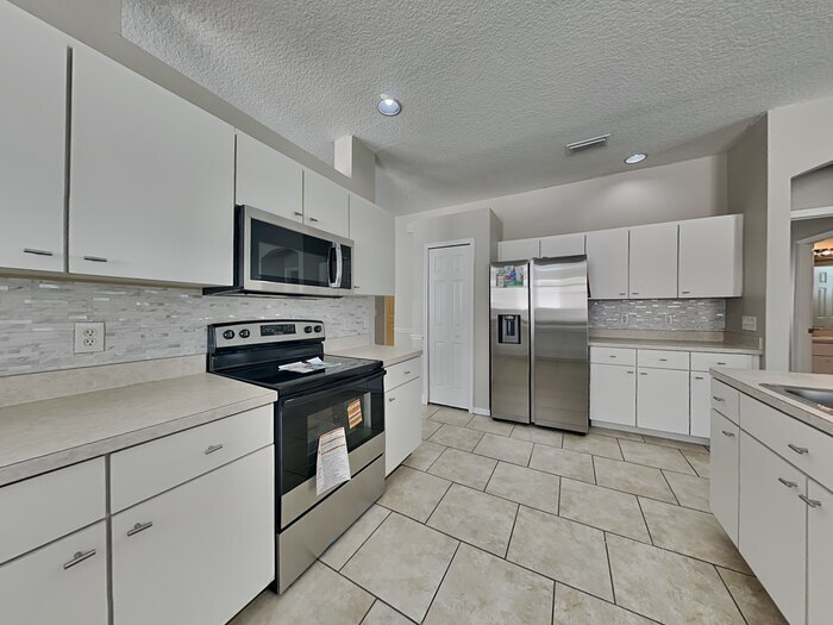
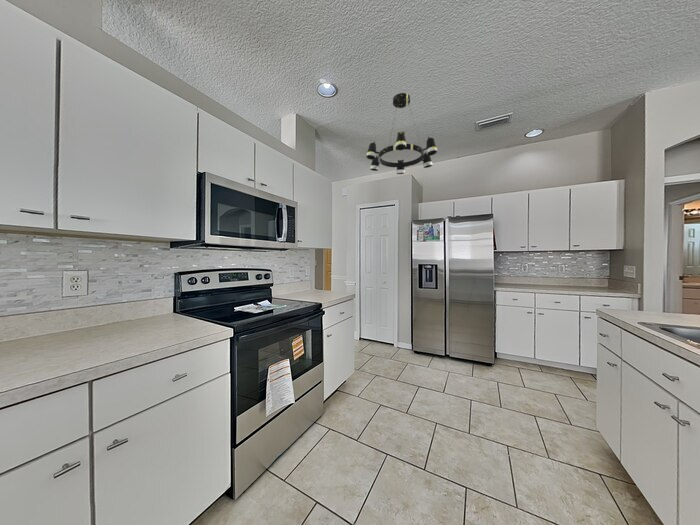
+ chandelier (401, 132)
